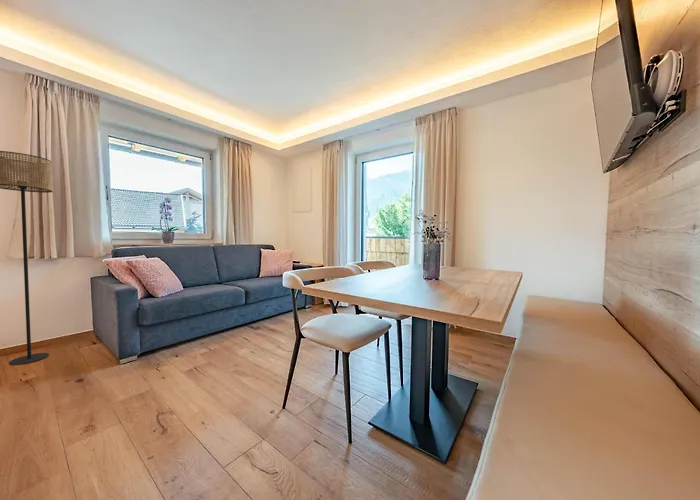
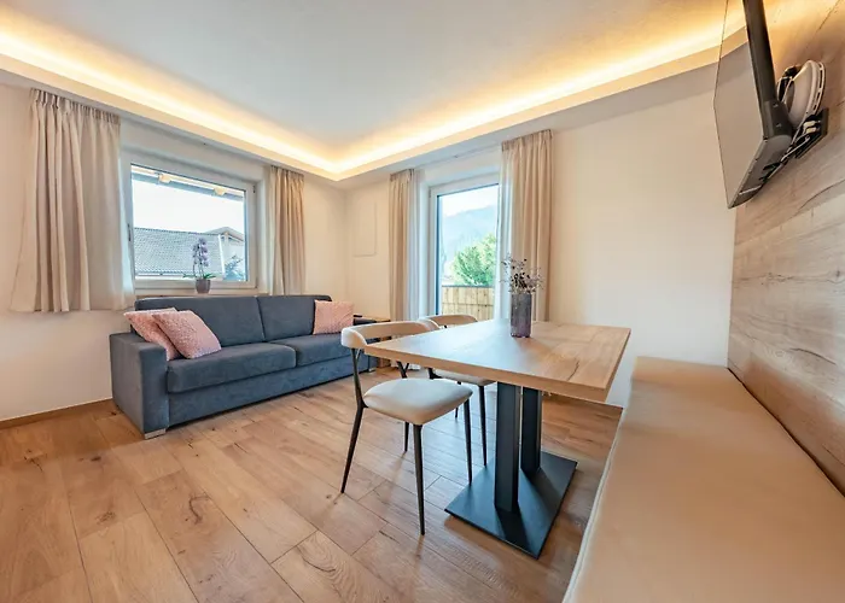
- floor lamp (25, 259)
